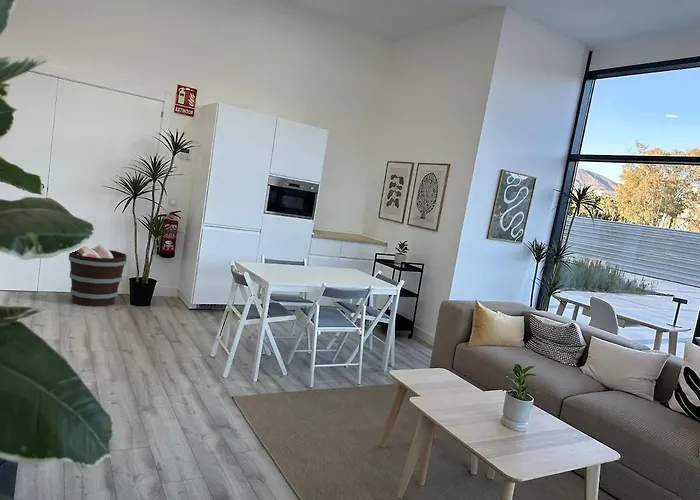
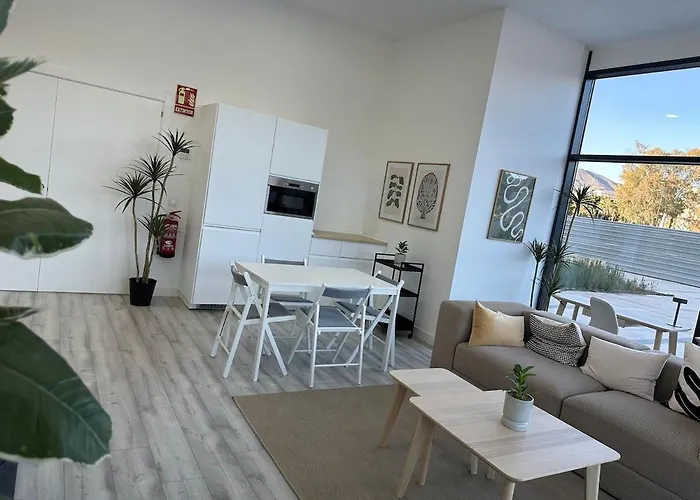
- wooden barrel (96, 274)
